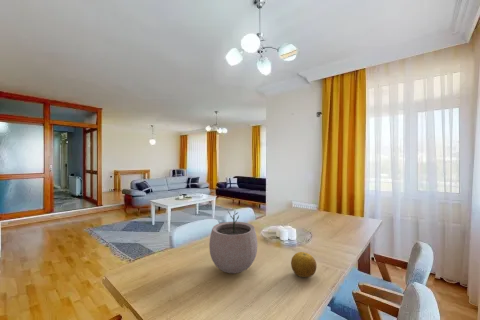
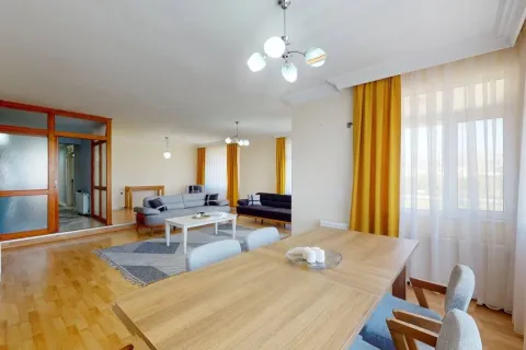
- fruit (303, 264)
- plant pot (233, 239)
